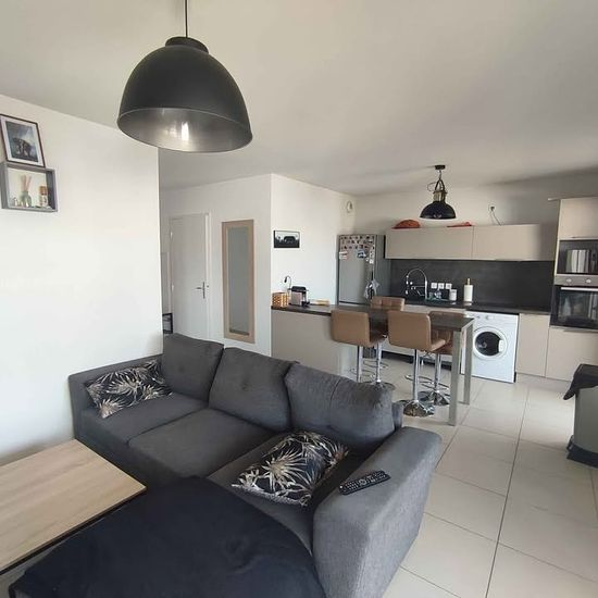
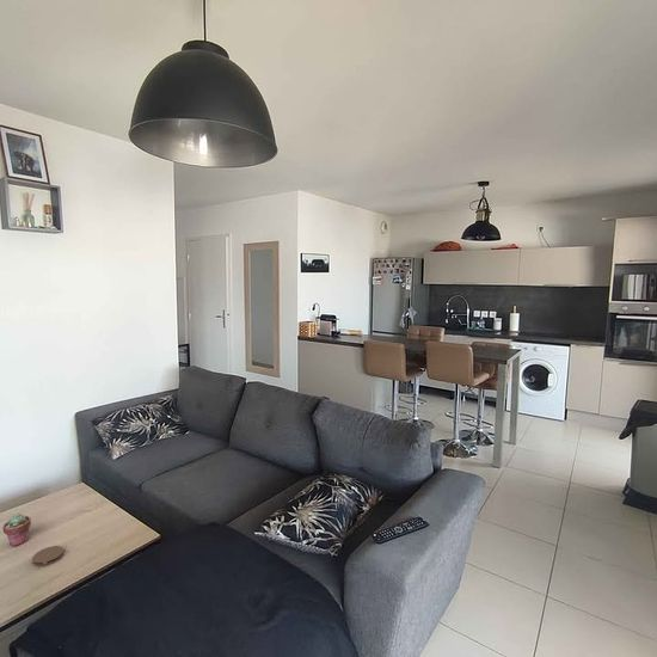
+ coaster (48, 555)
+ potted succulent (17, 527)
